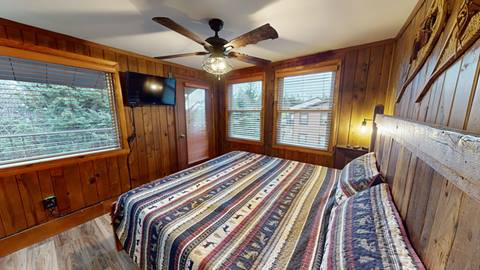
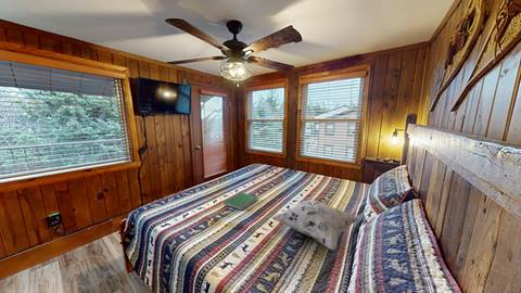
+ hardcover book (241, 200)
+ decorative pillow (316, 218)
